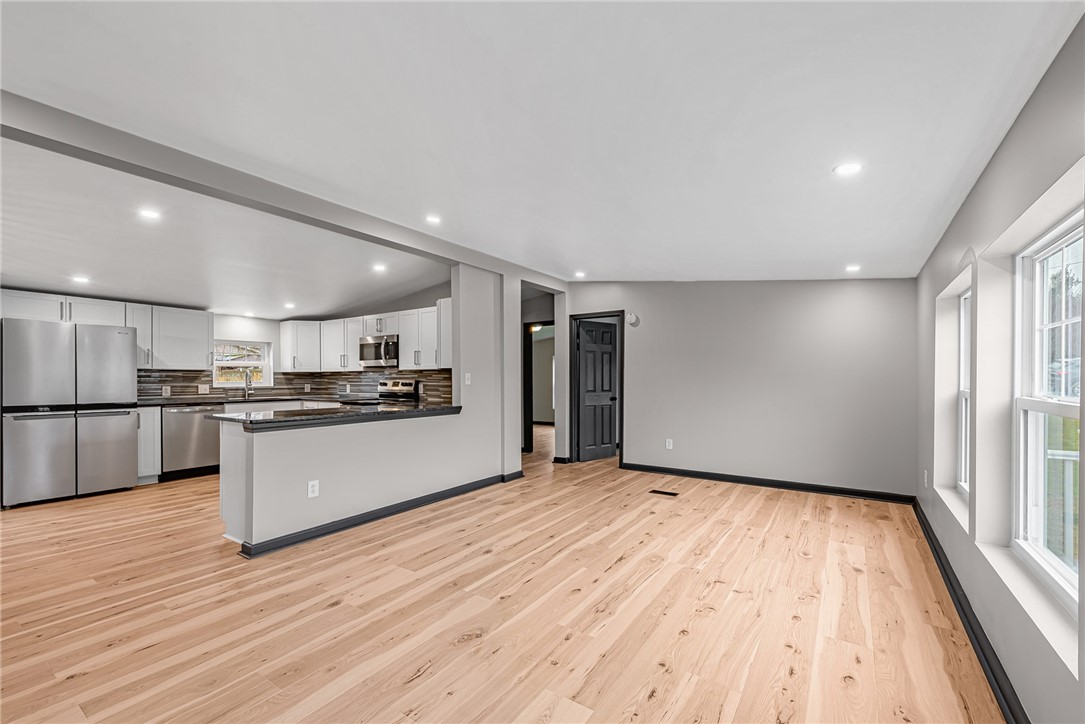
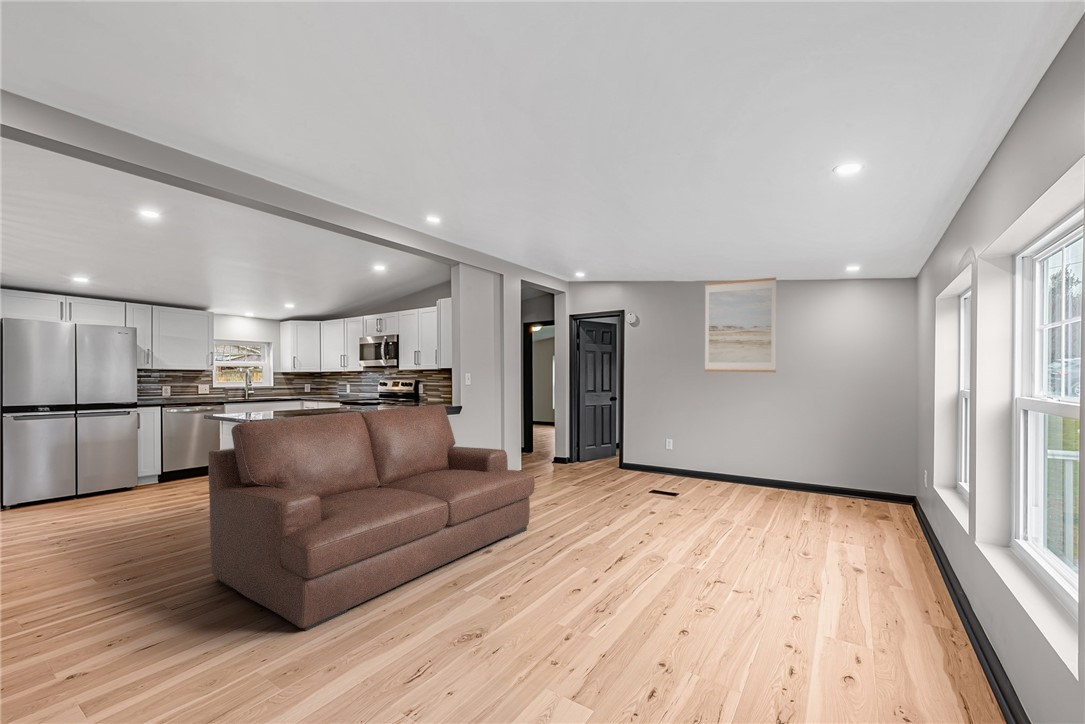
+ wall art (739, 326)
+ sofa (391, 482)
